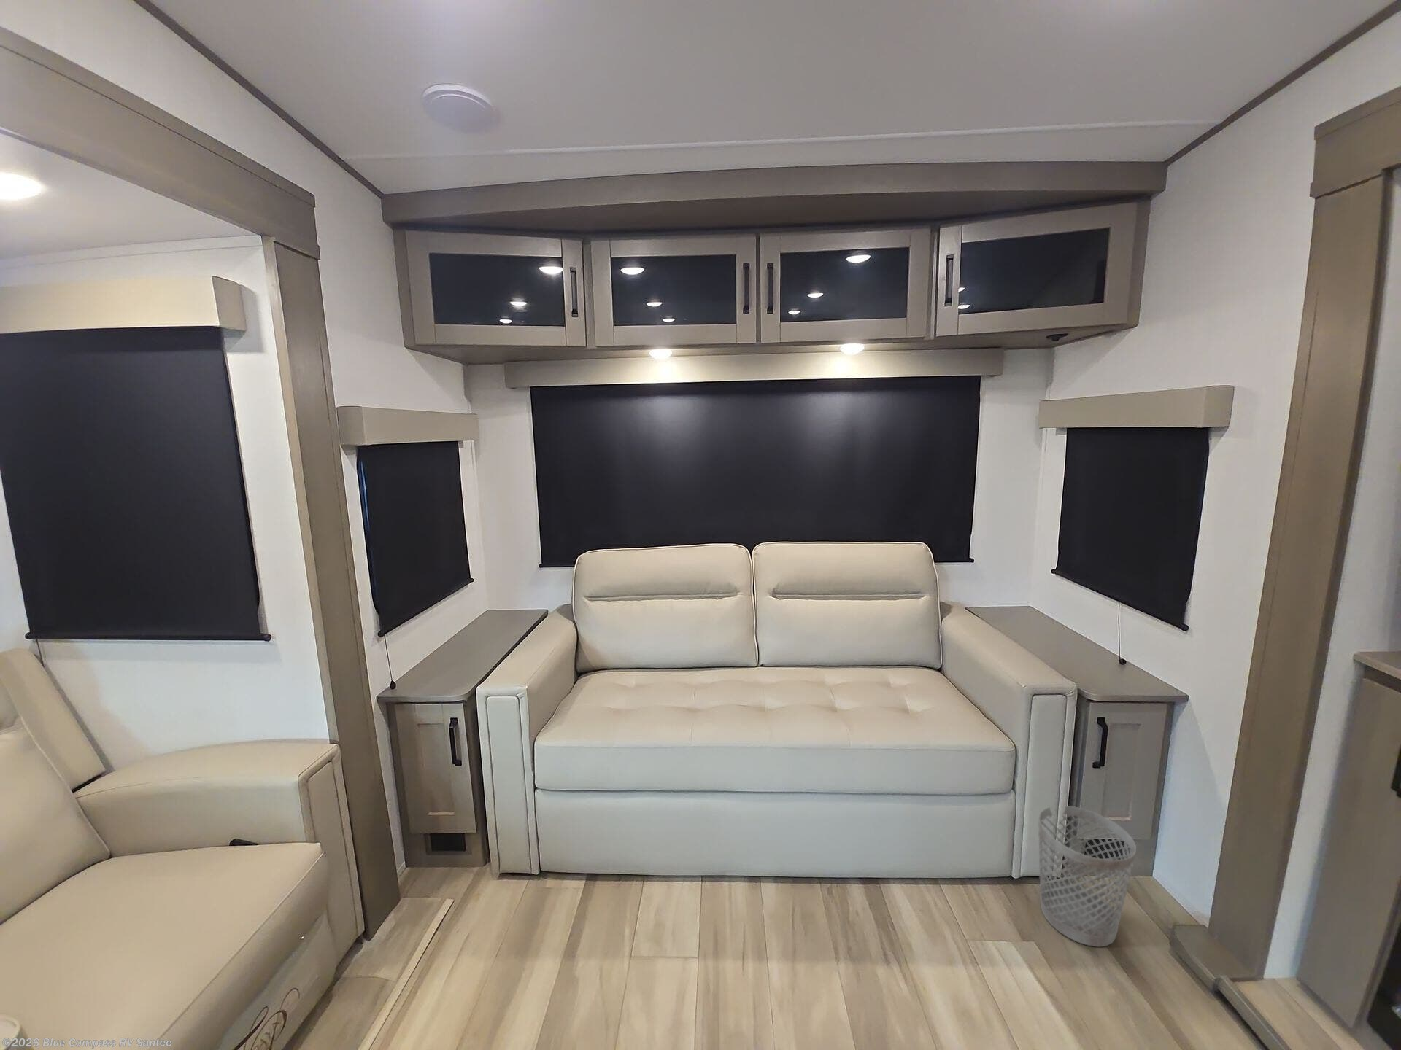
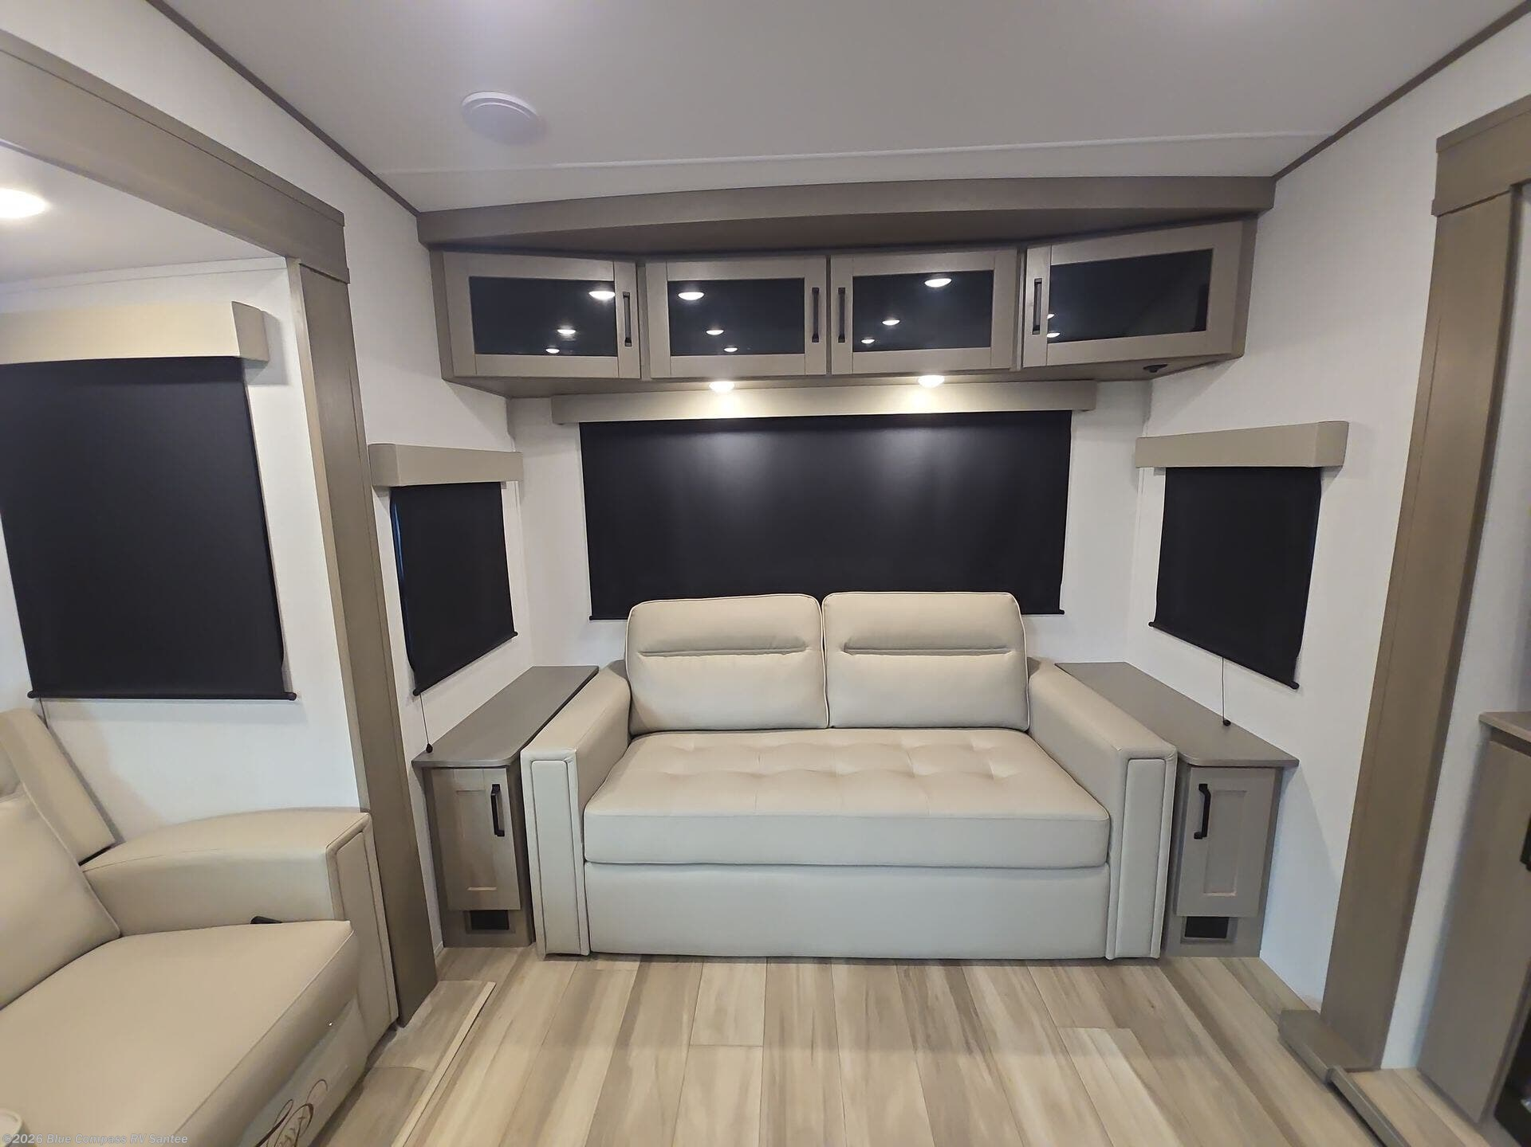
- wastebasket (1081, 875)
